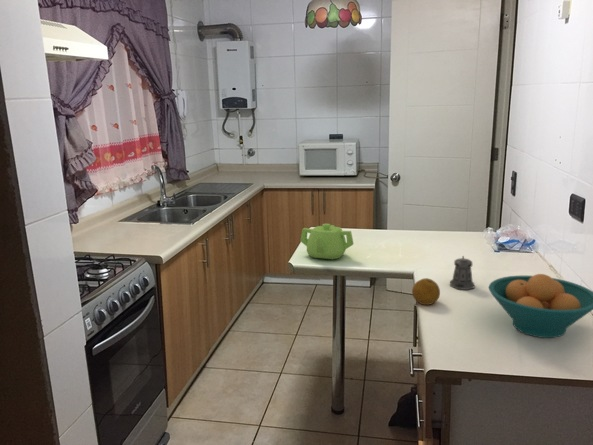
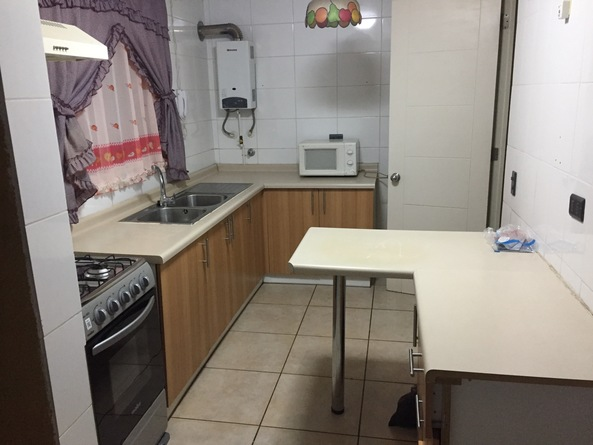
- fruit bowl (541, 301)
- pepper shaker (463, 271)
- fruit (425, 291)
- teapot (326, 240)
